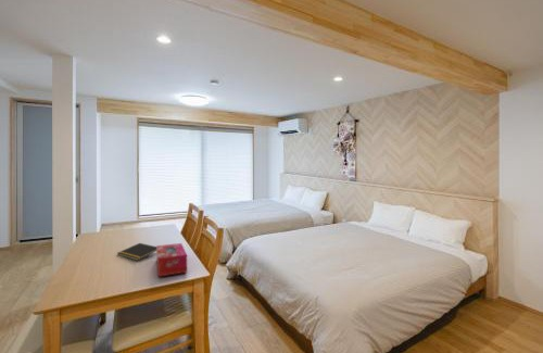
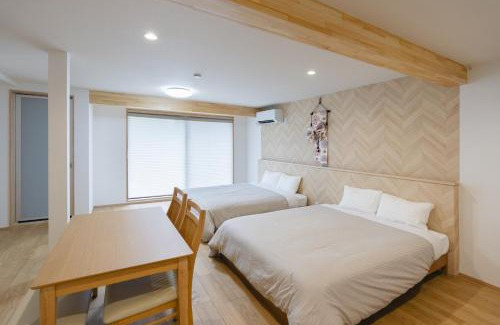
- notepad (138, 251)
- tissue box (171, 257)
